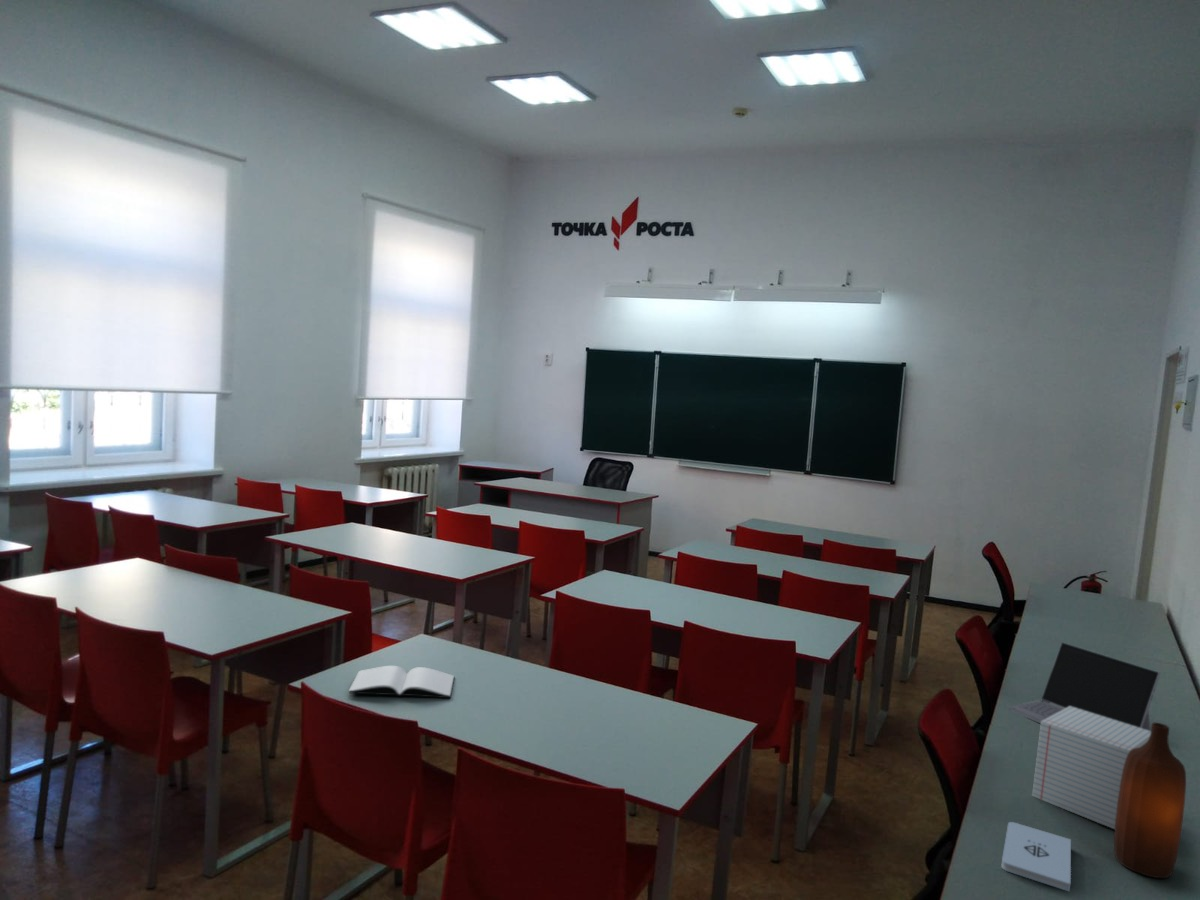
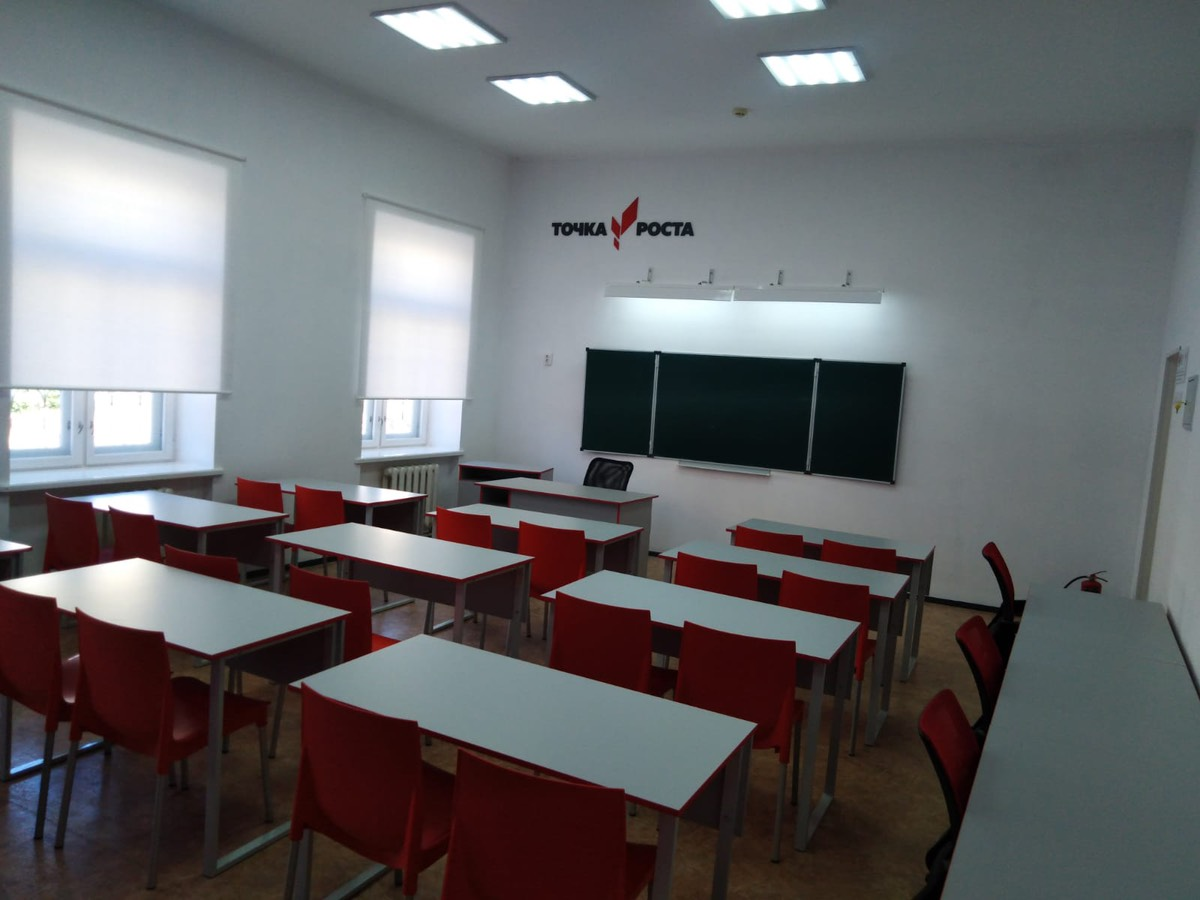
- notepad (1093, 764)
- bottle (1151, 795)
- laptop (1079, 690)
- book (403, 680)
- notepad (1036, 853)
